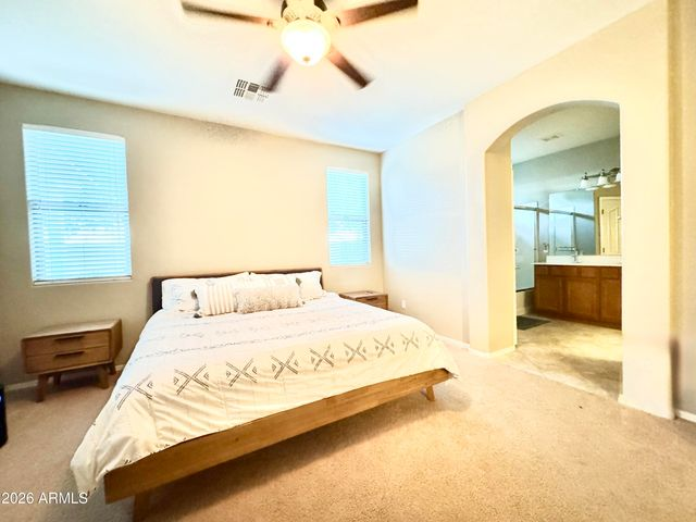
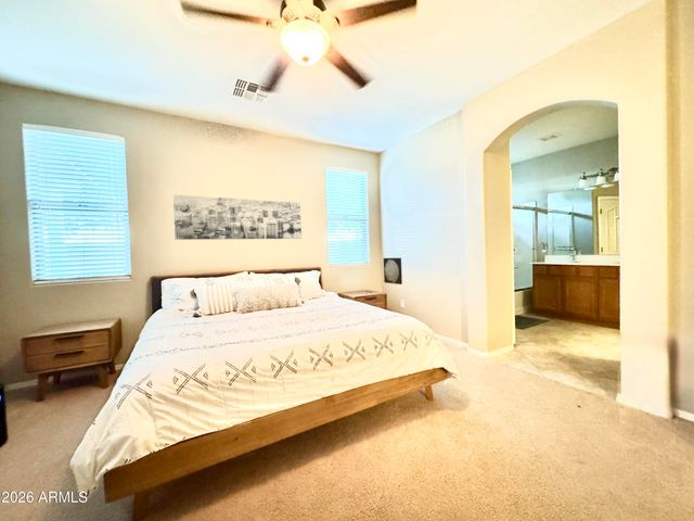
+ wall art (243, 218)
+ wall art (391, 270)
